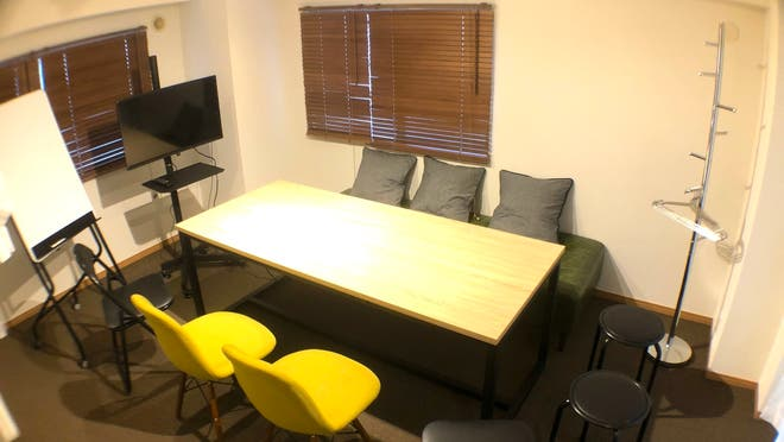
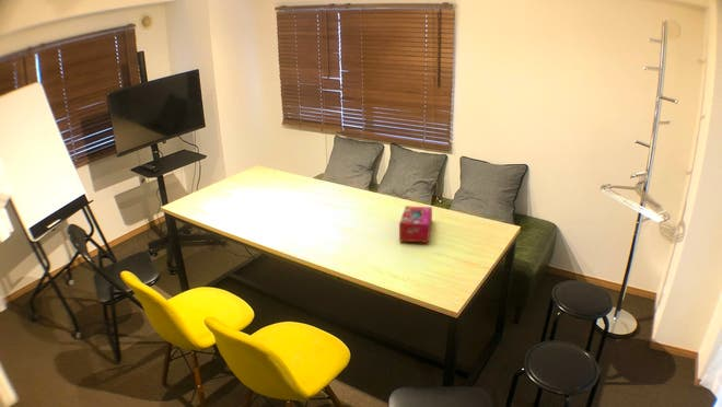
+ tissue box (416, 223)
